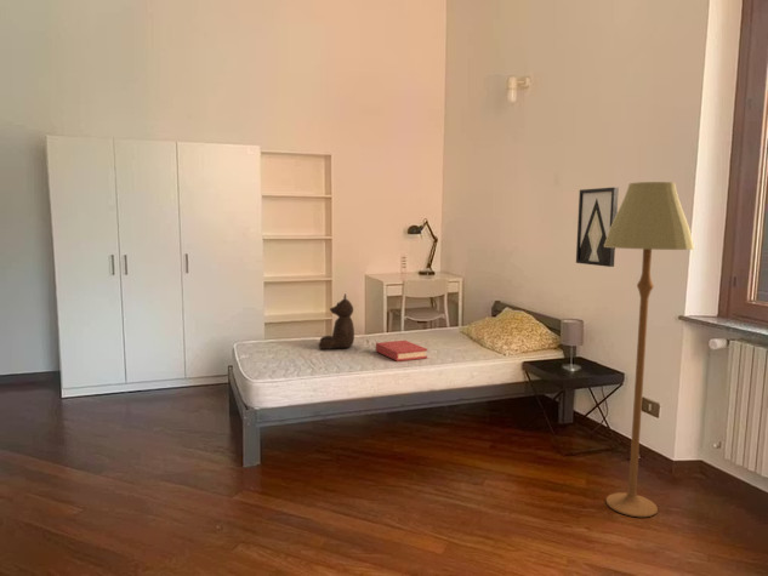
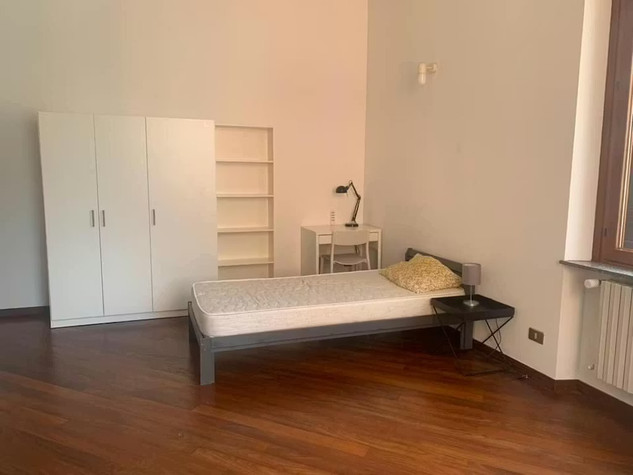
- hardback book (400, 349)
- floor lamp (641, 349)
- teddy bear (336, 320)
- wall art (596, 227)
